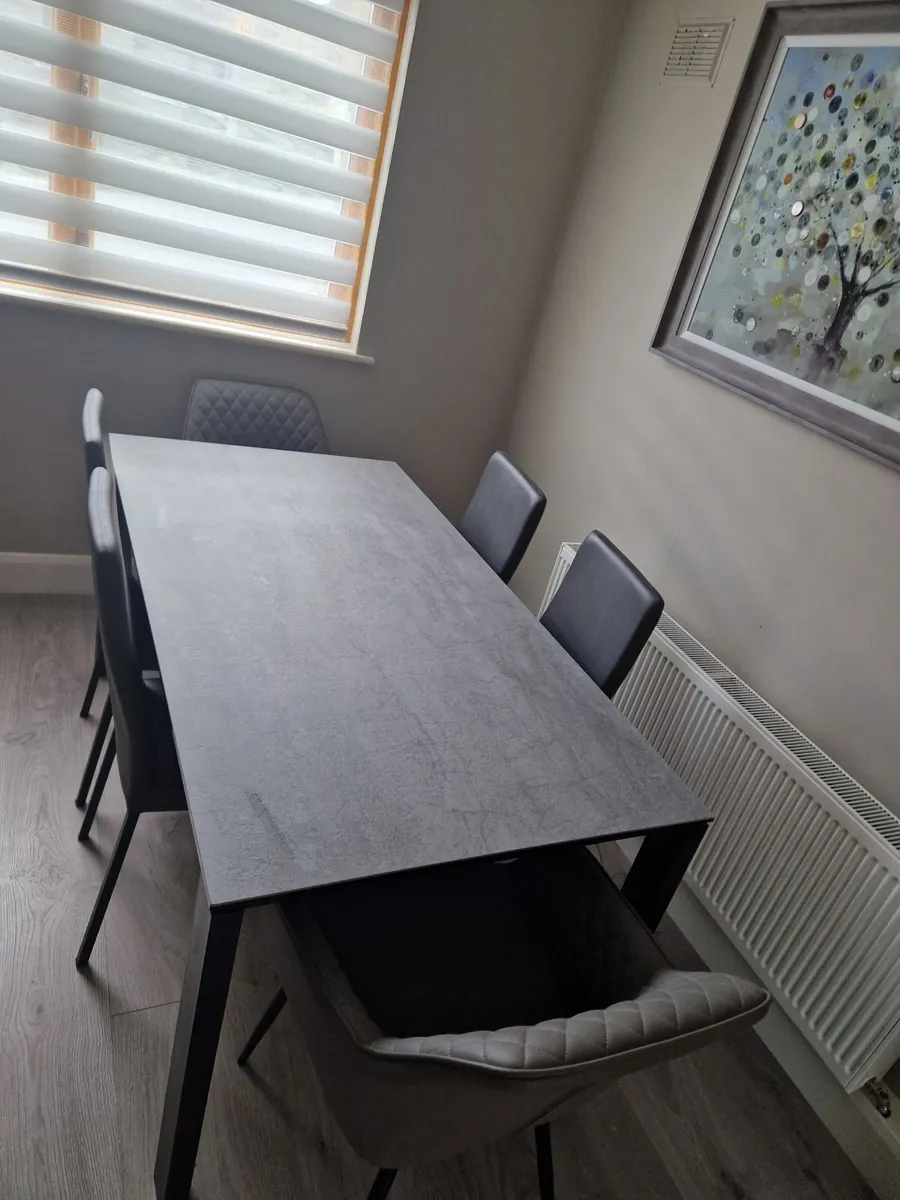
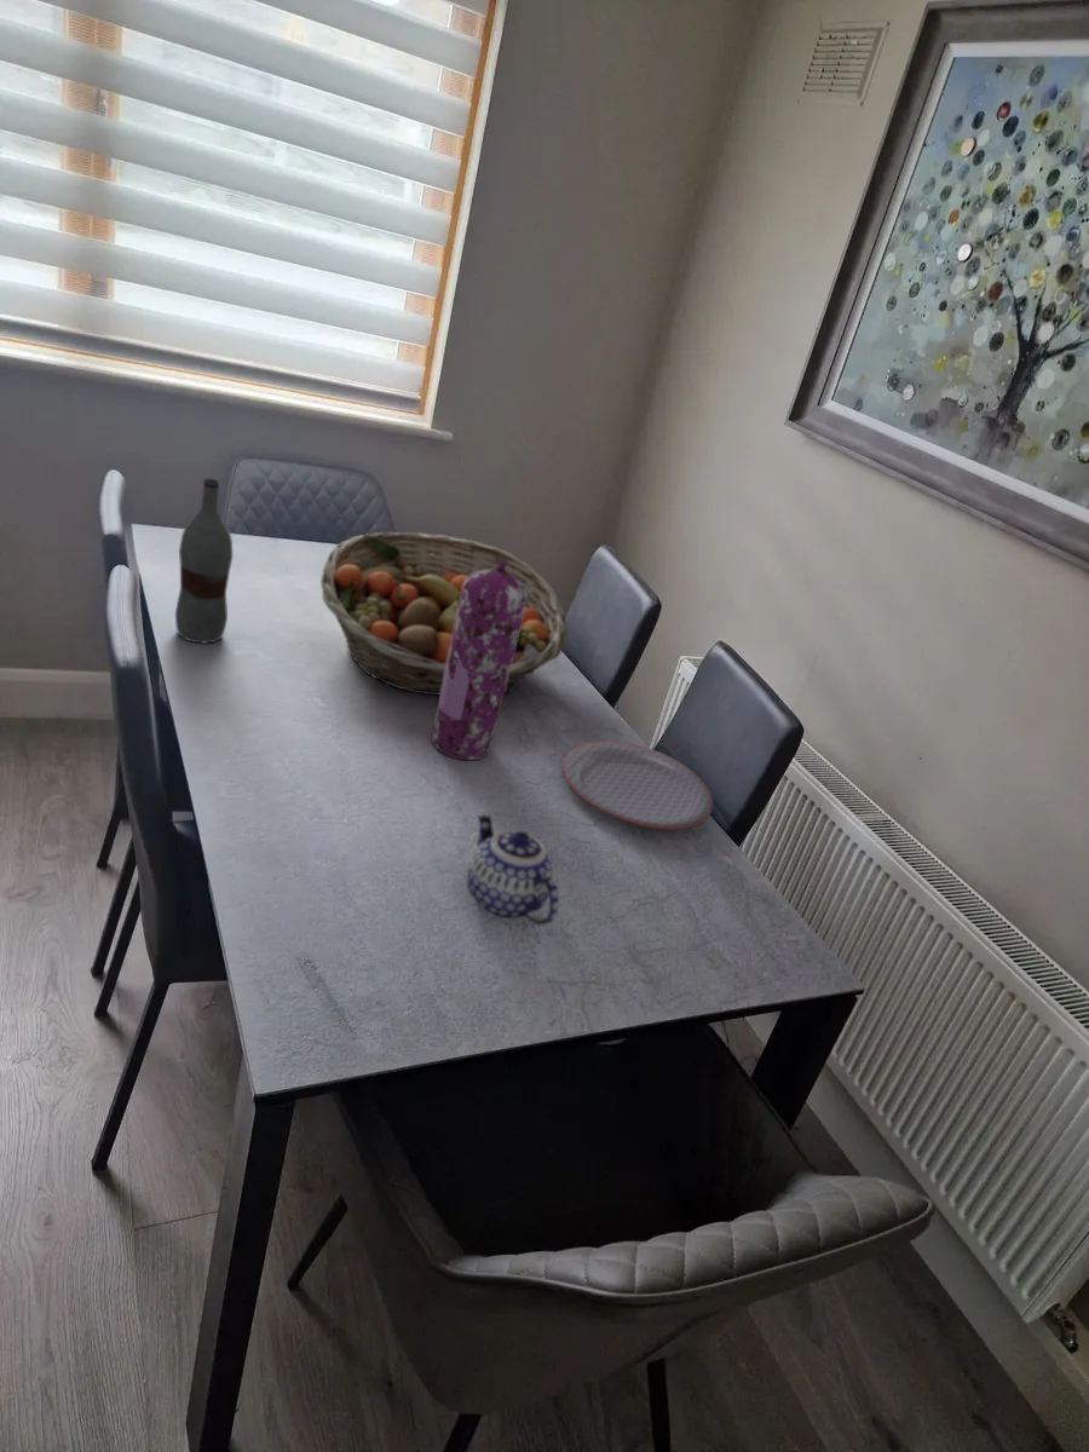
+ bottle (204, 560)
+ gas cylinder (480, 657)
+ teapot (513, 868)
+ plate (635, 785)
+ fruit basket (444, 615)
